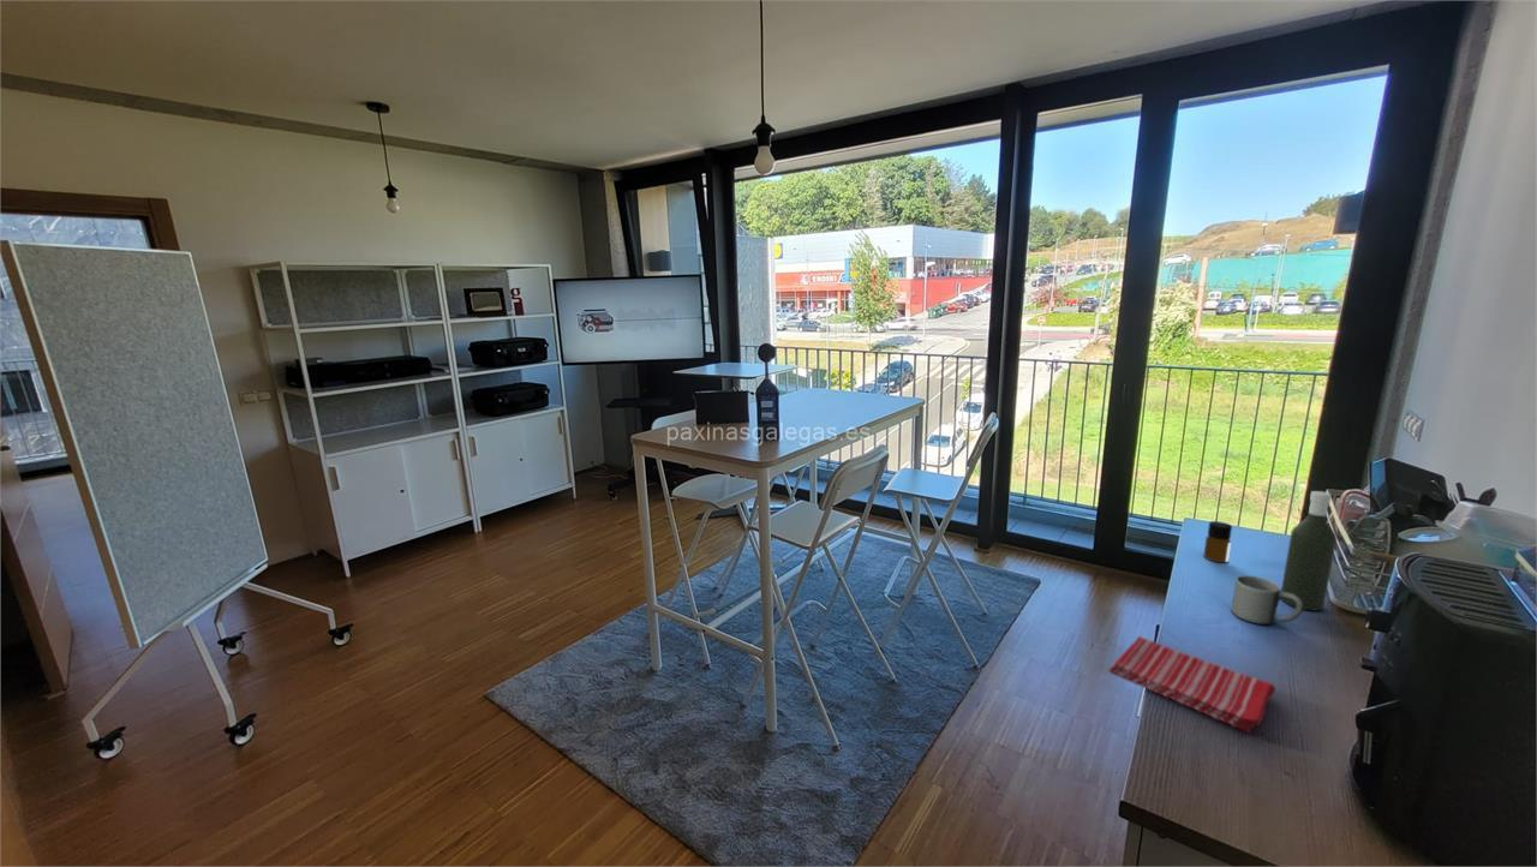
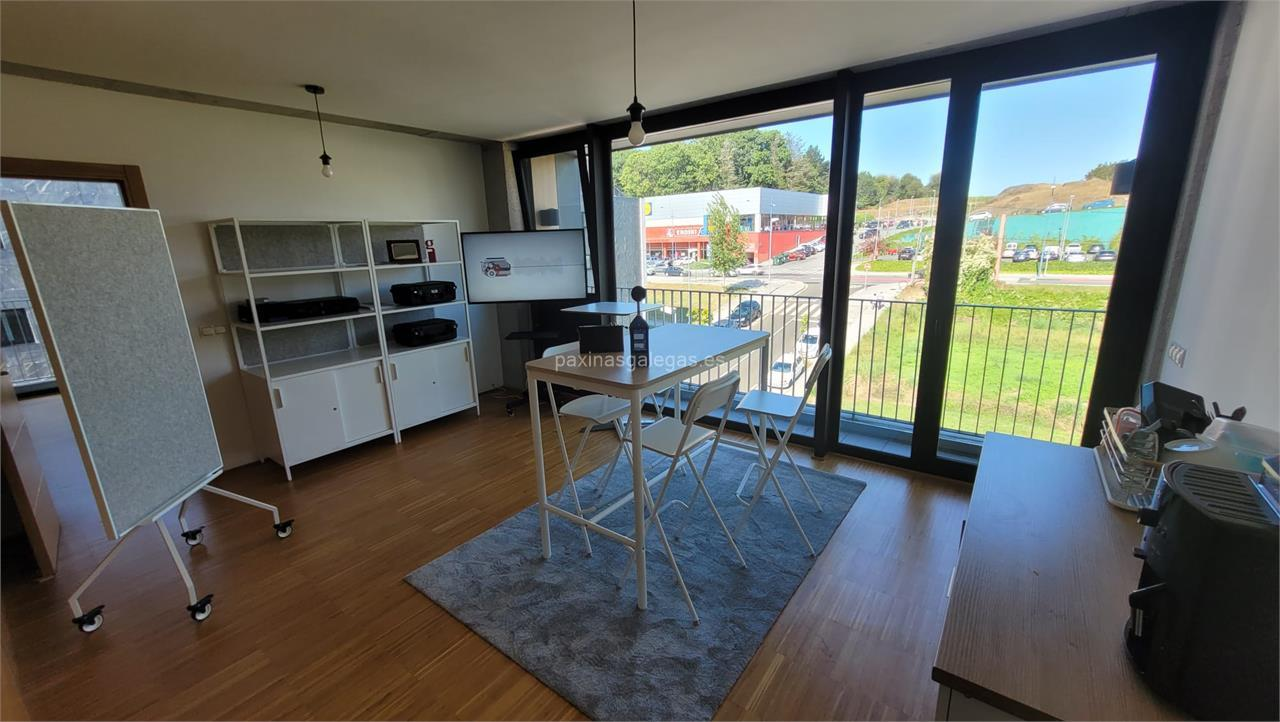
- dish towel (1190, 677)
- bottle (1218, 540)
- mug (1266, 603)
- bottle (1310, 549)
